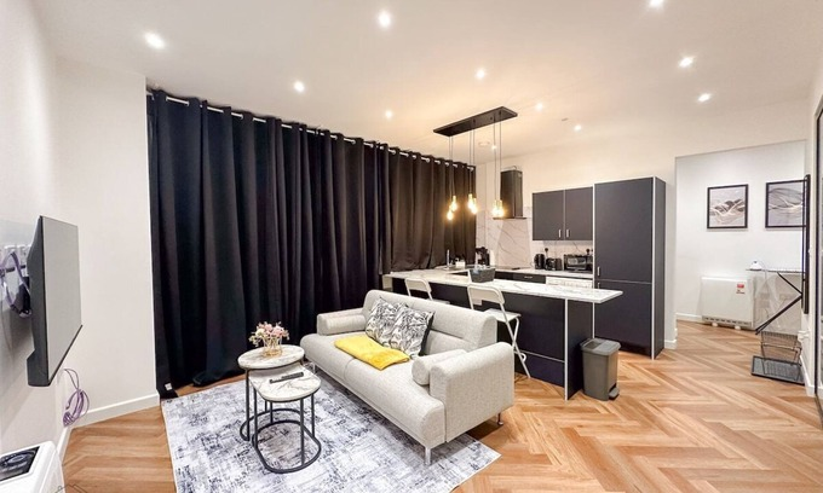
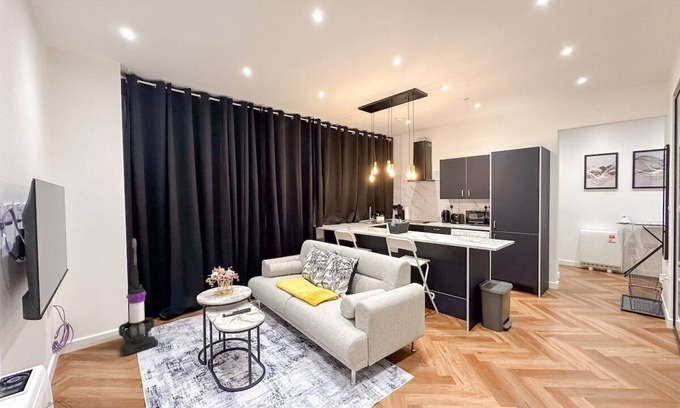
+ vacuum cleaner (136, 291)
